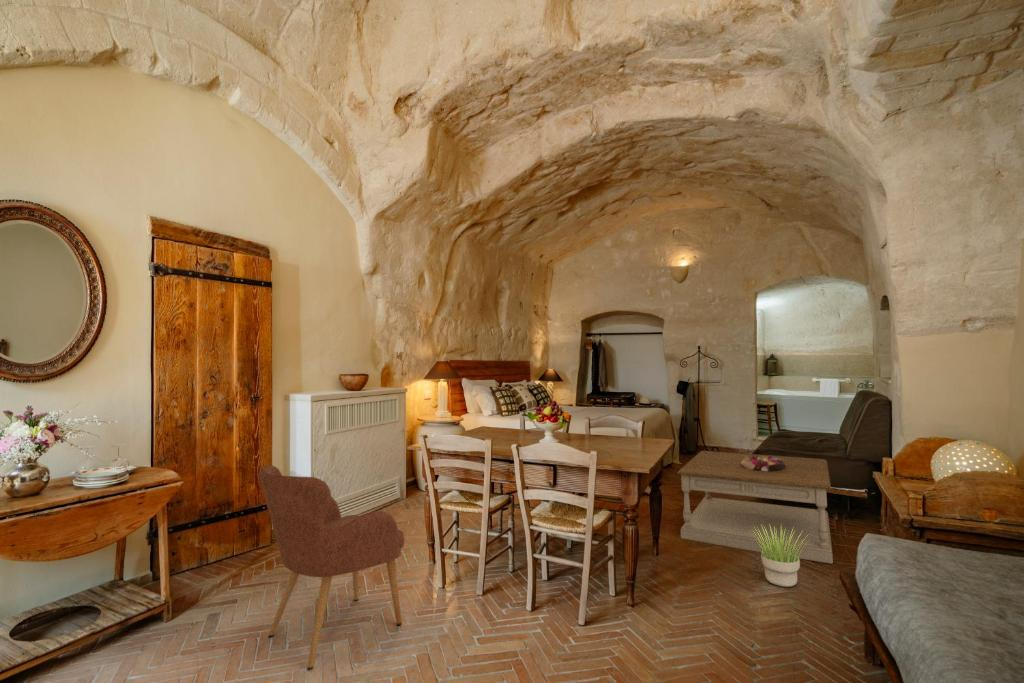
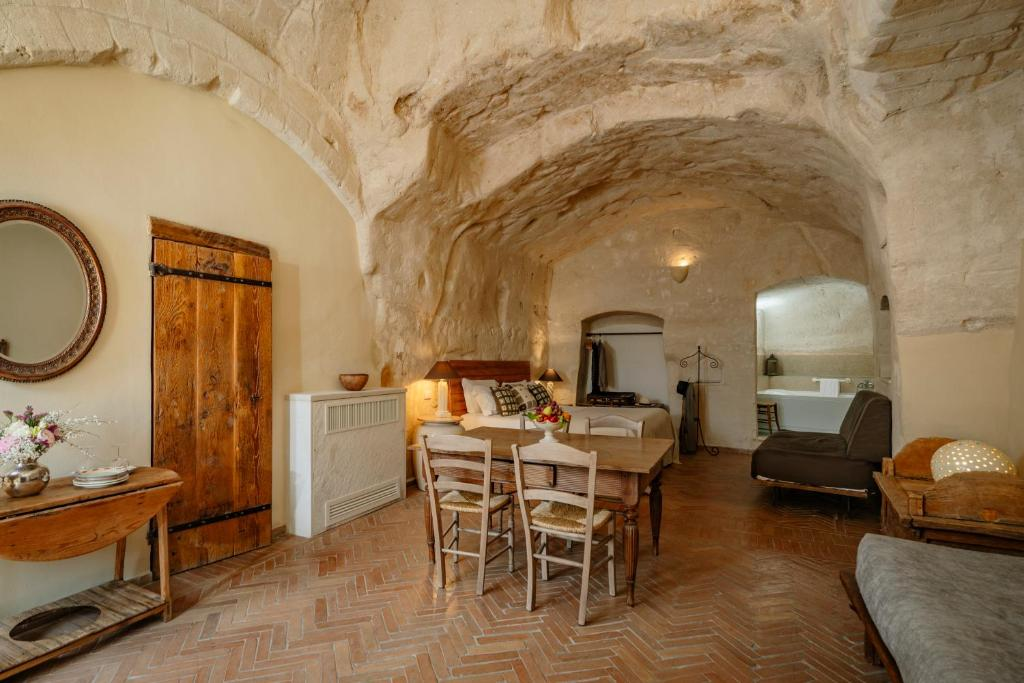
- potted plant (780, 556)
- coffee table (756, 496)
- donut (763, 461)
- armchair (327, 547)
